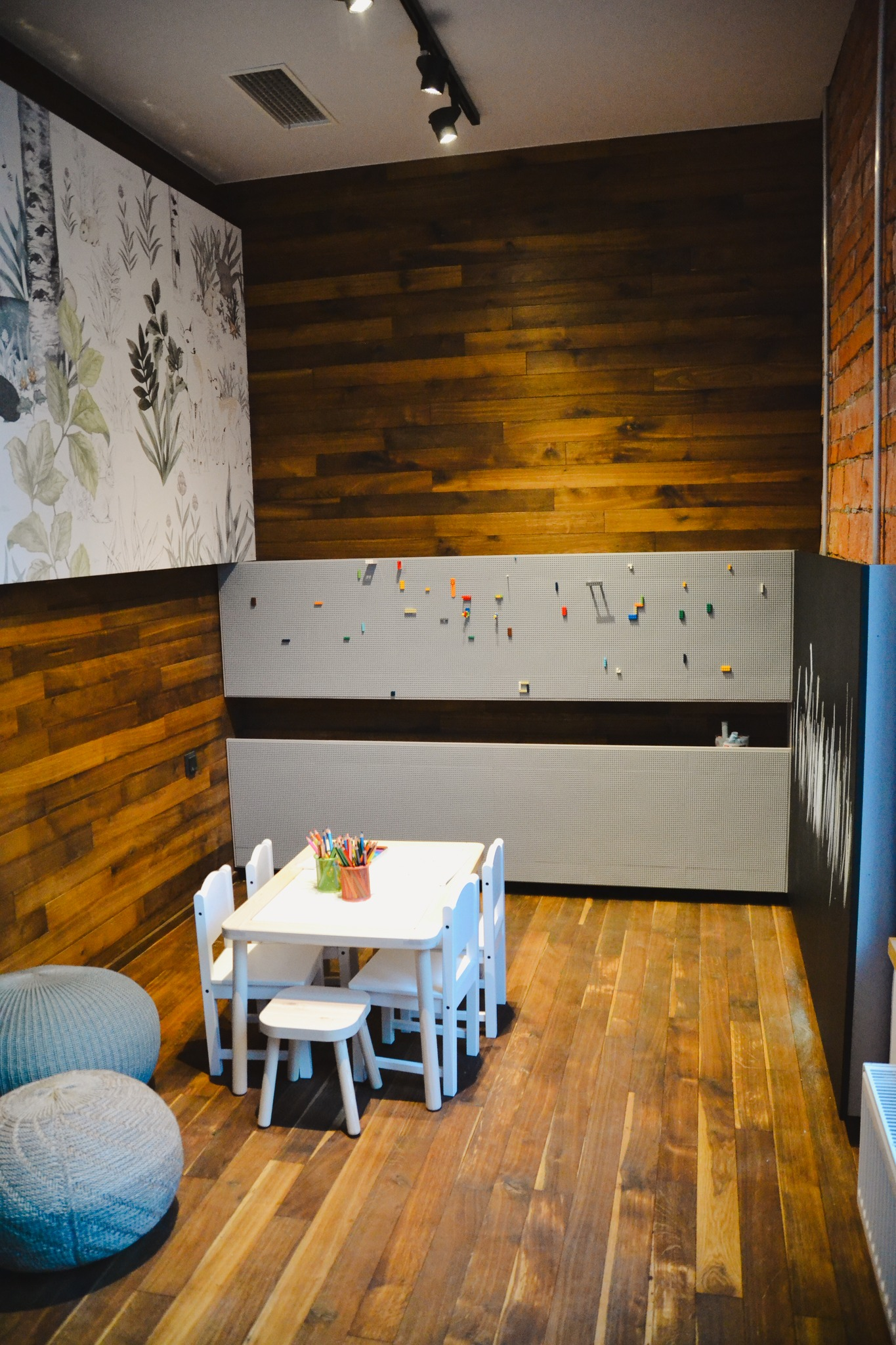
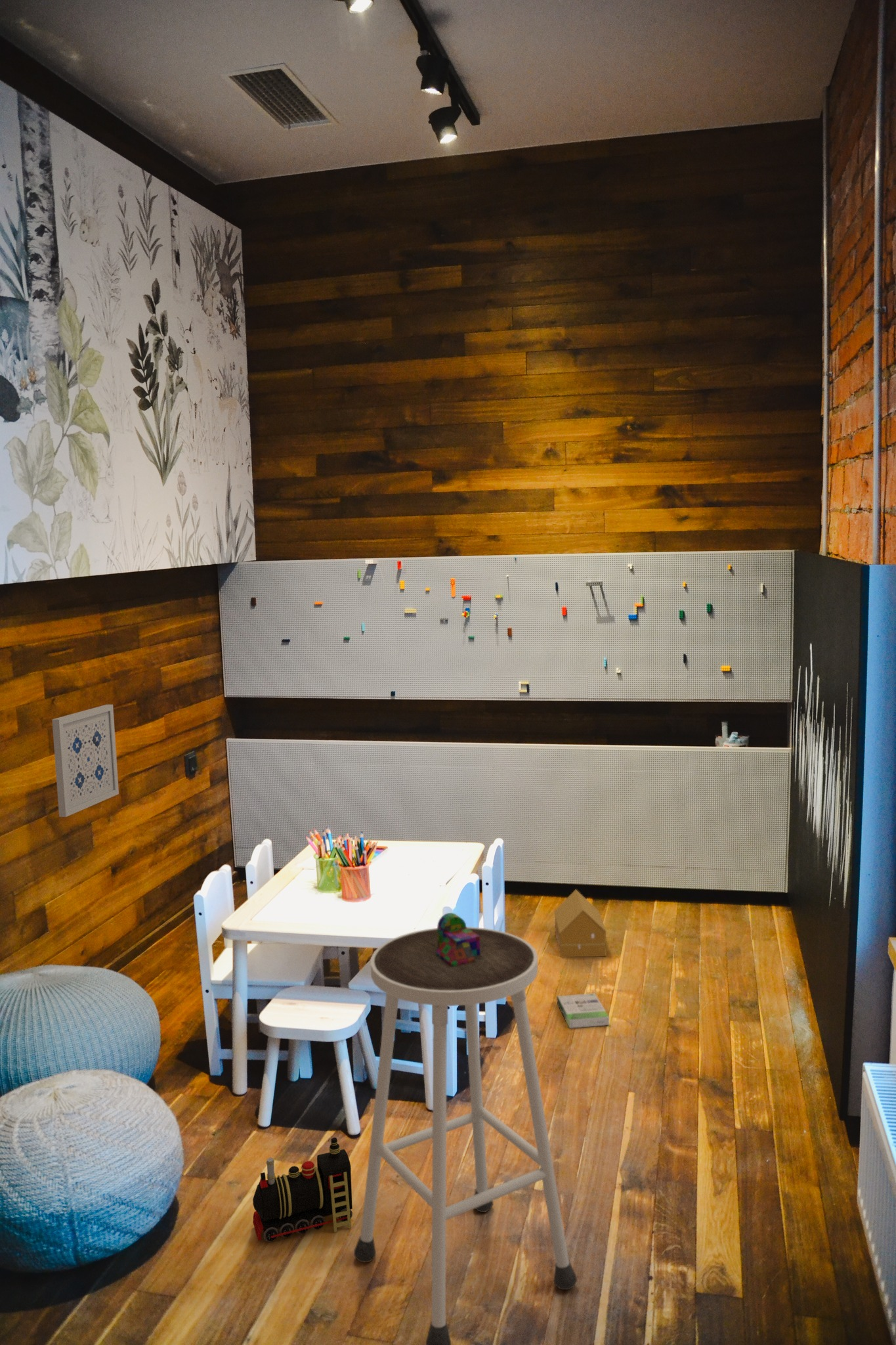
+ box (582, 1010)
+ toy train (301, 1186)
+ wall art (87, 758)
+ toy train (456, 937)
+ stool (458, 1117)
+ toy house (580, 922)
